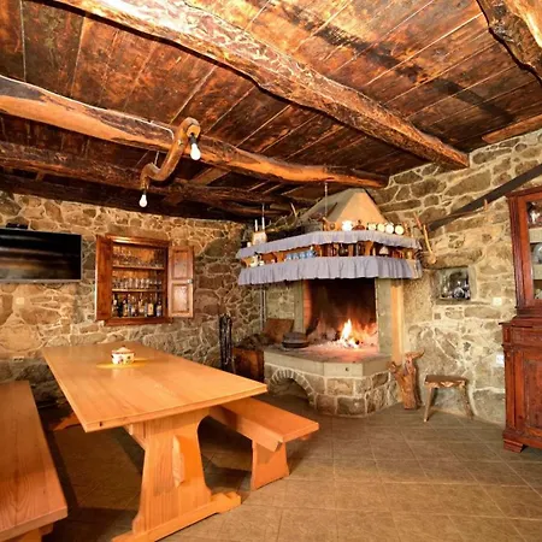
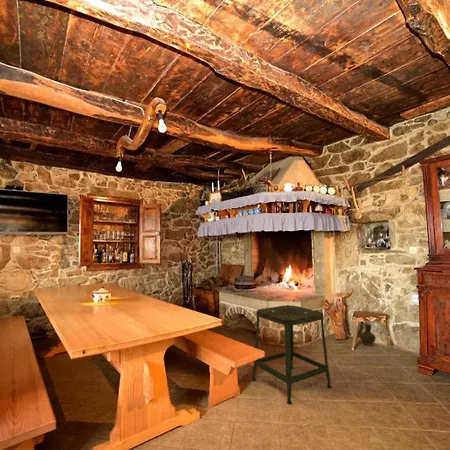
+ ceramic jug (367, 334)
+ stool (289, 347)
